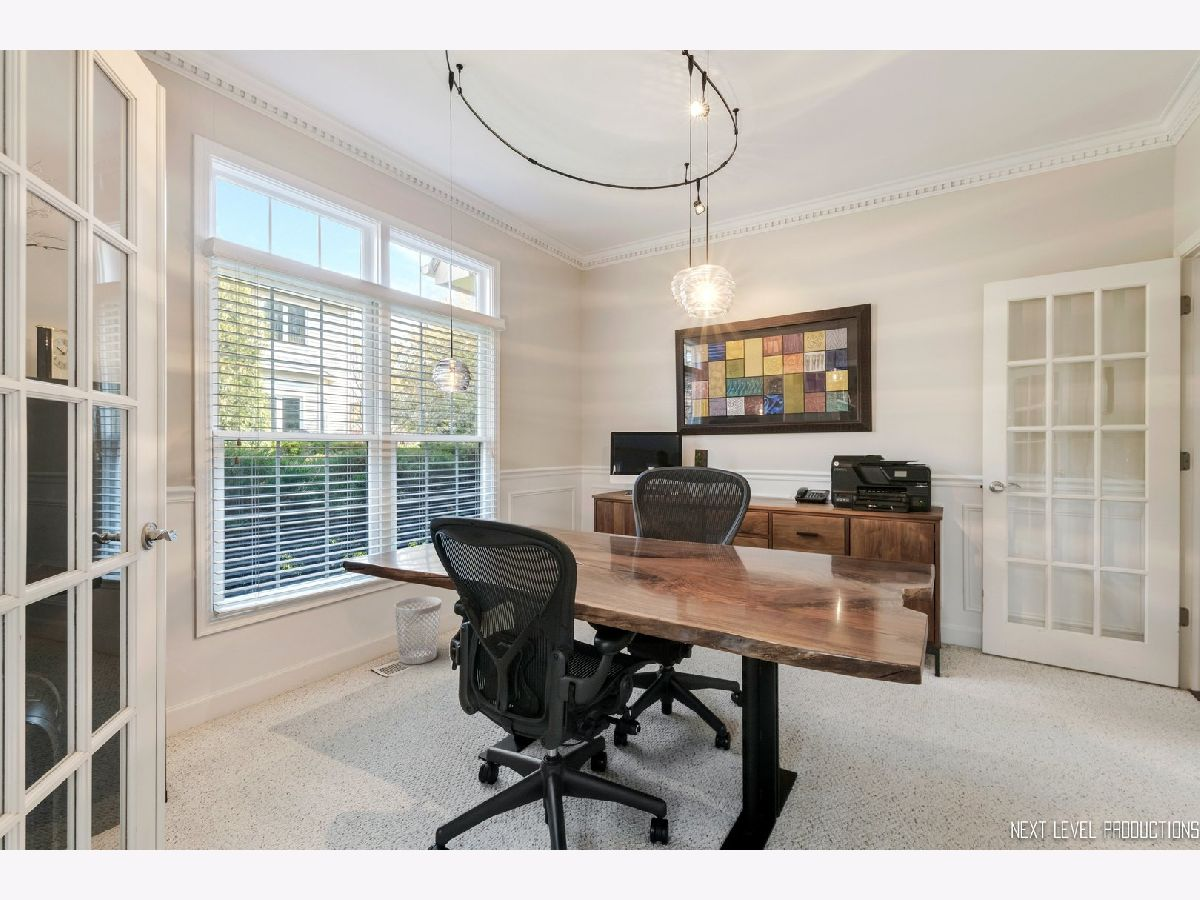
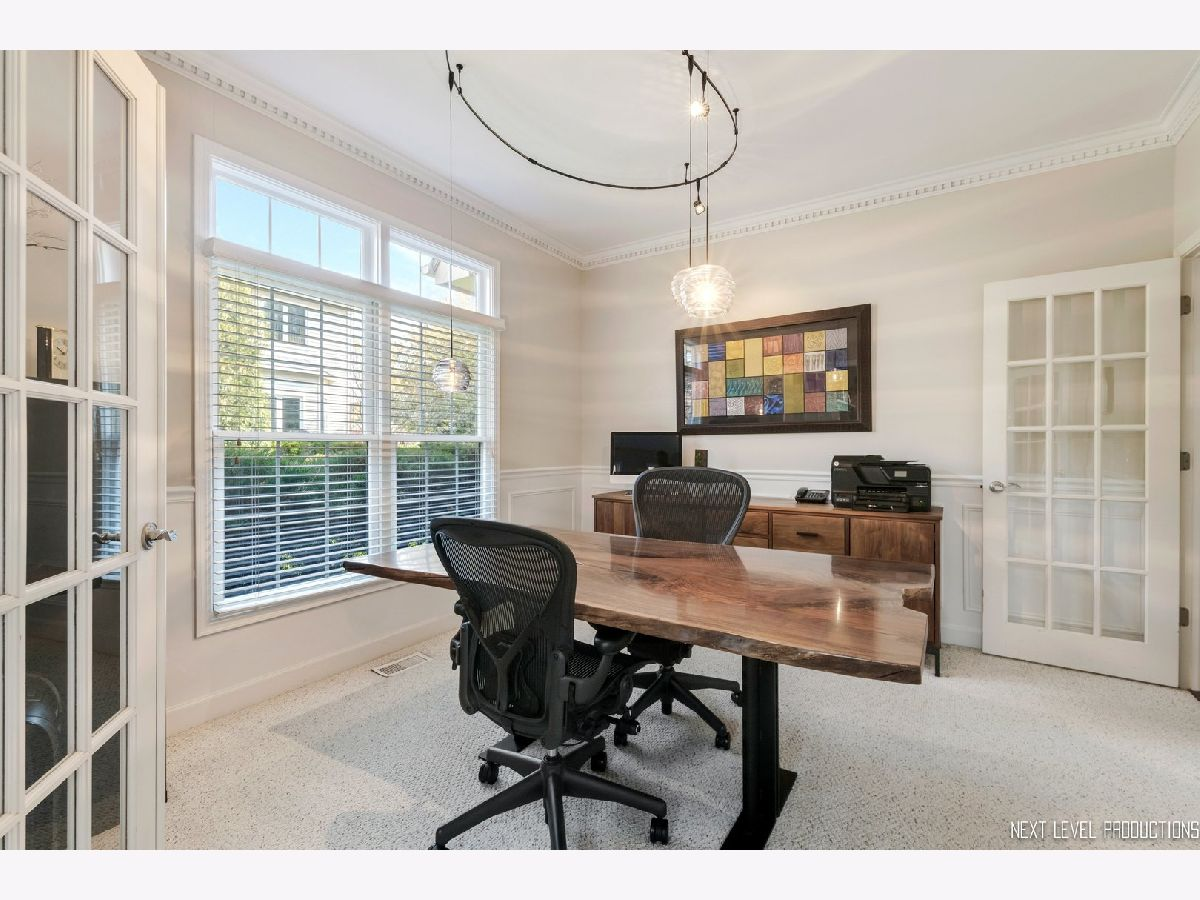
- wastebasket (418, 630)
